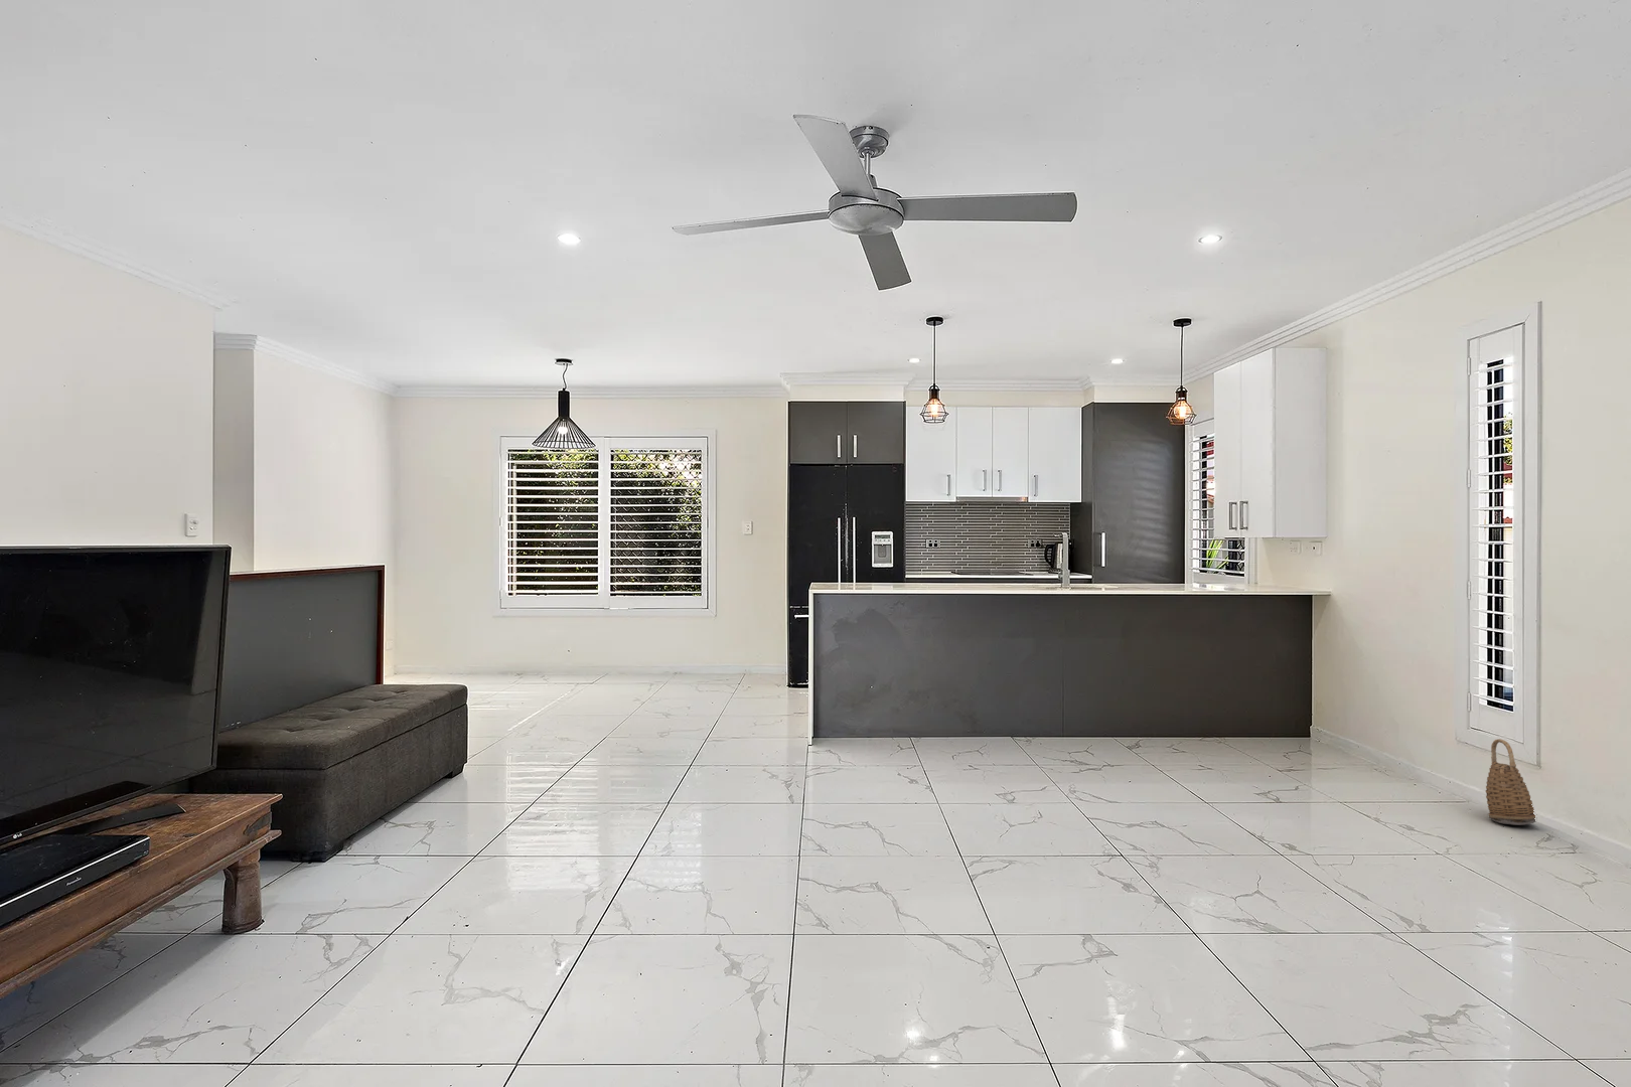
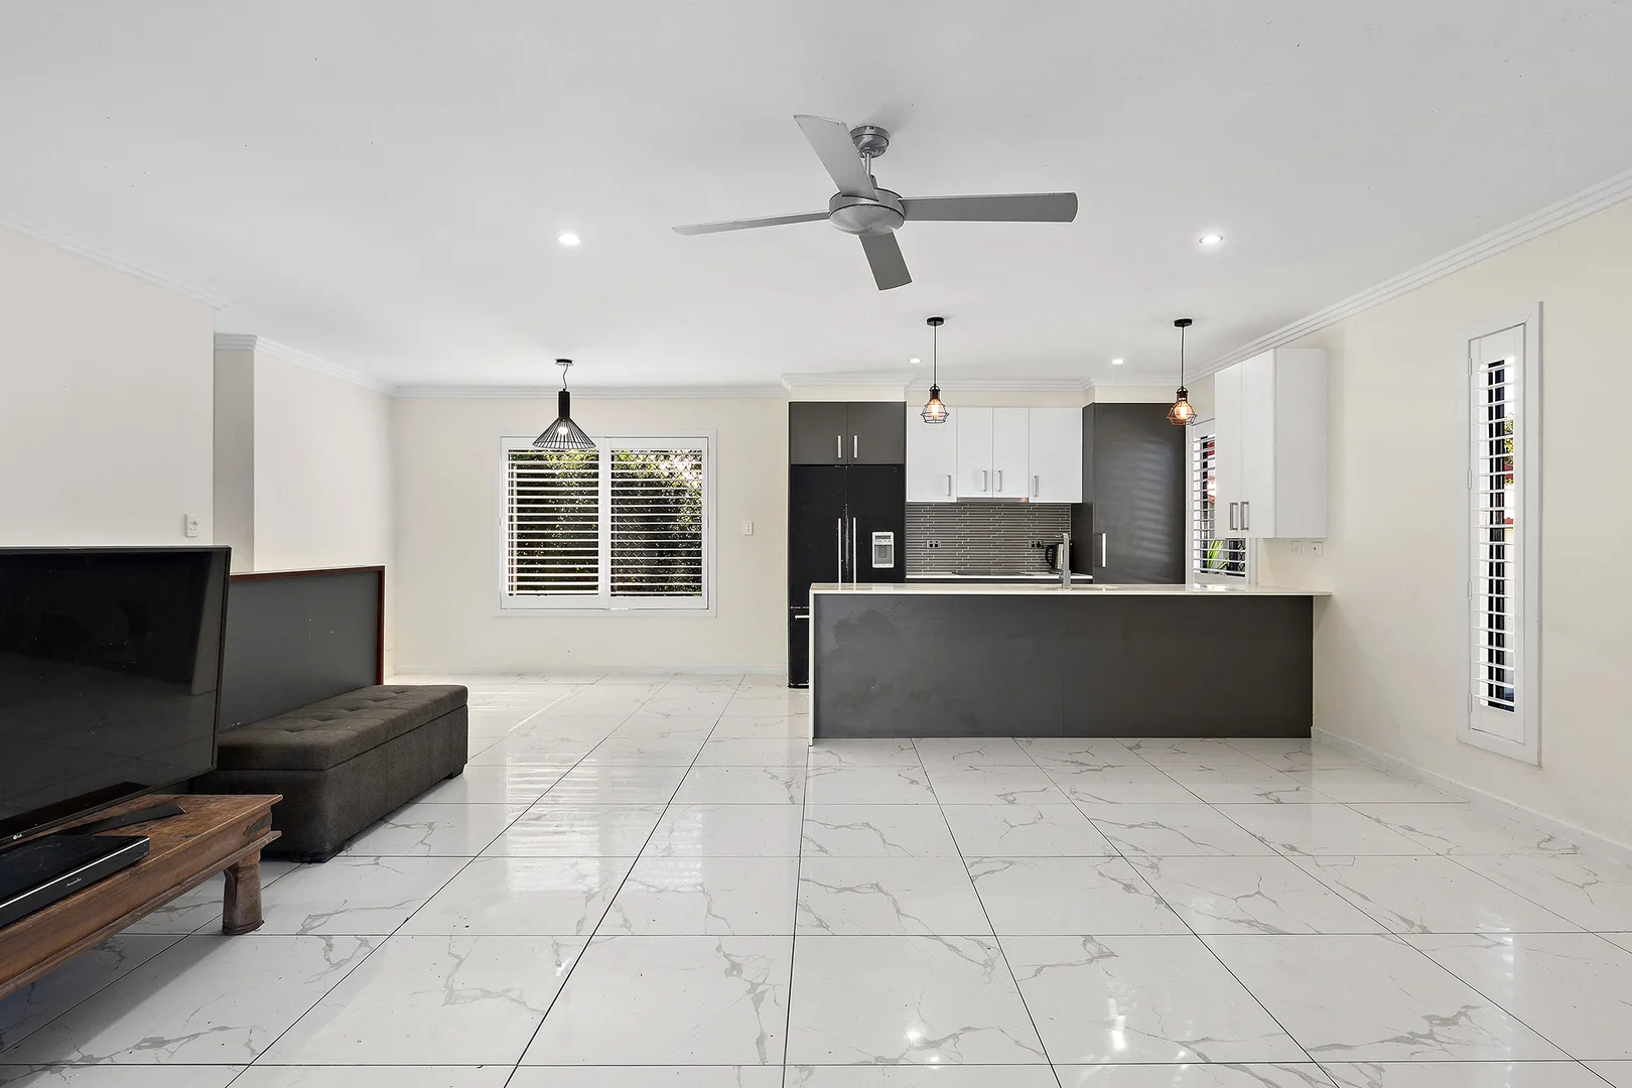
- basket (1510, 782)
